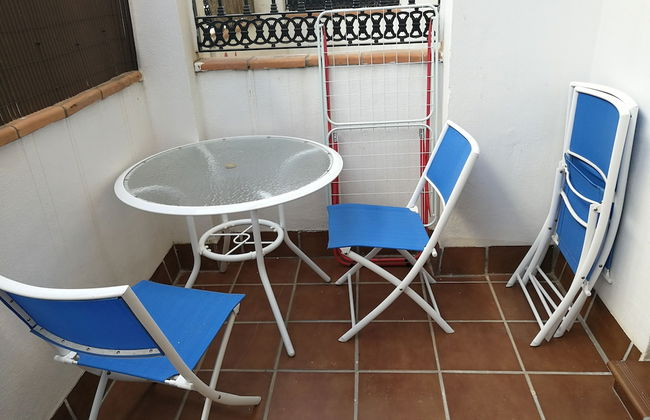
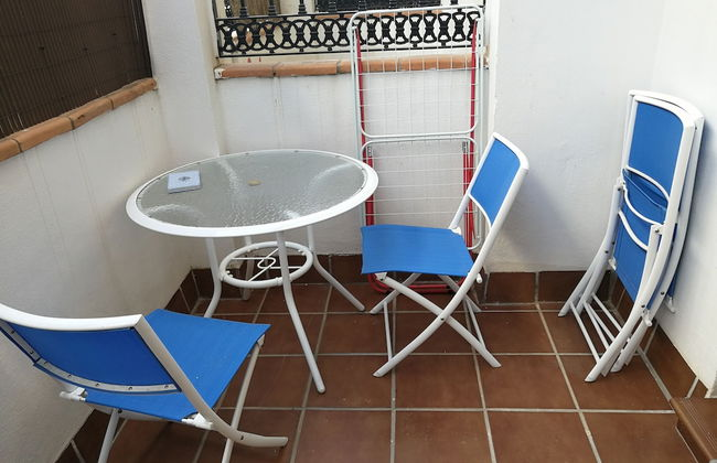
+ notepad (184, 181)
